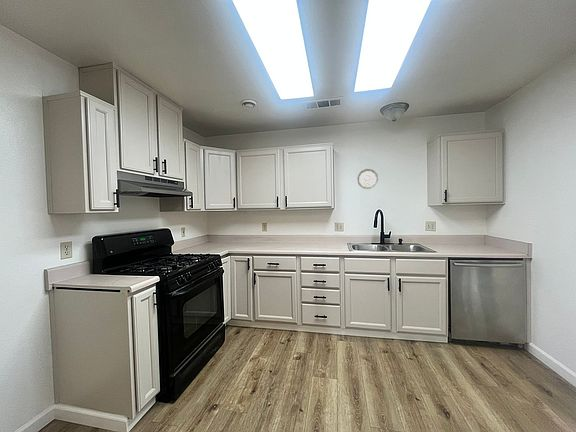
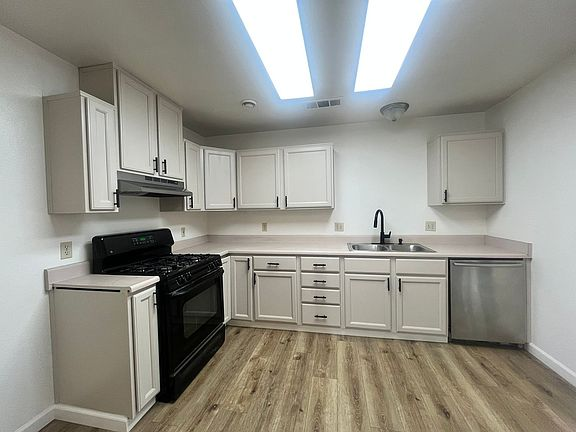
- decorative plate (367, 179)
